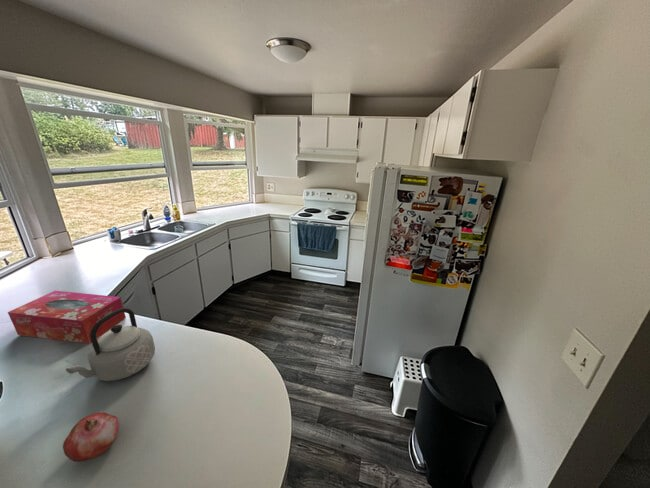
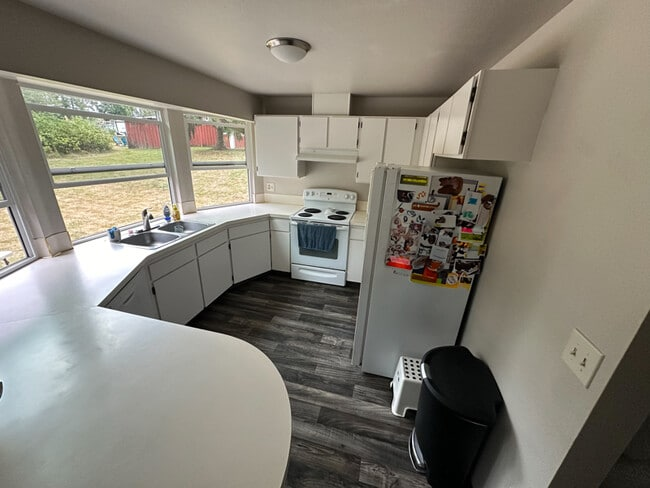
- tissue box (71, 315)
- fruit (91, 432)
- teapot (112, 346)
